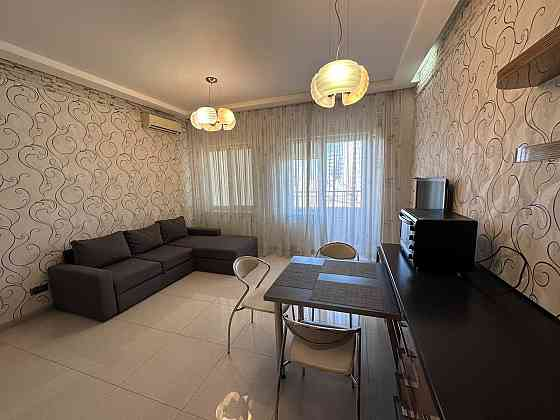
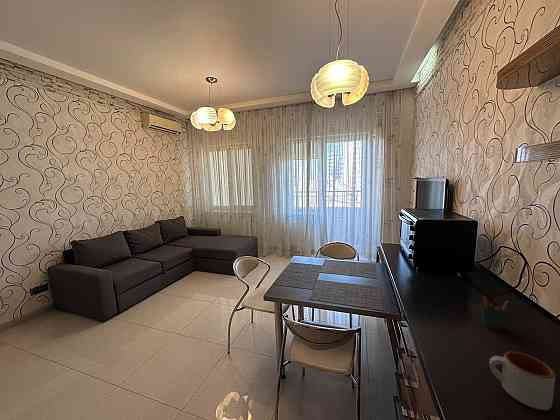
+ mug (519, 375)
+ pen holder (492, 310)
